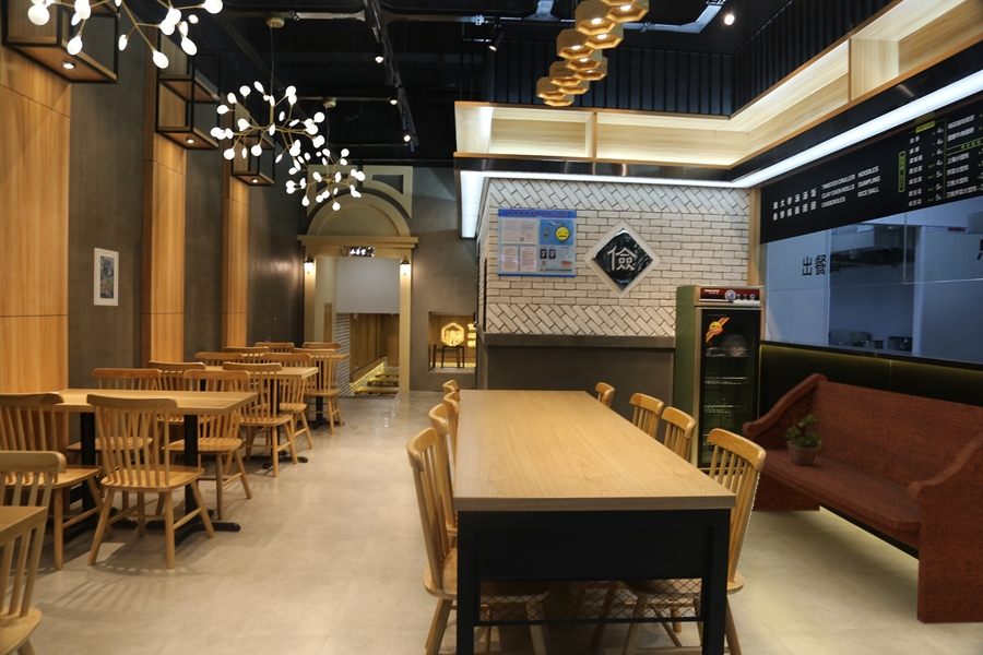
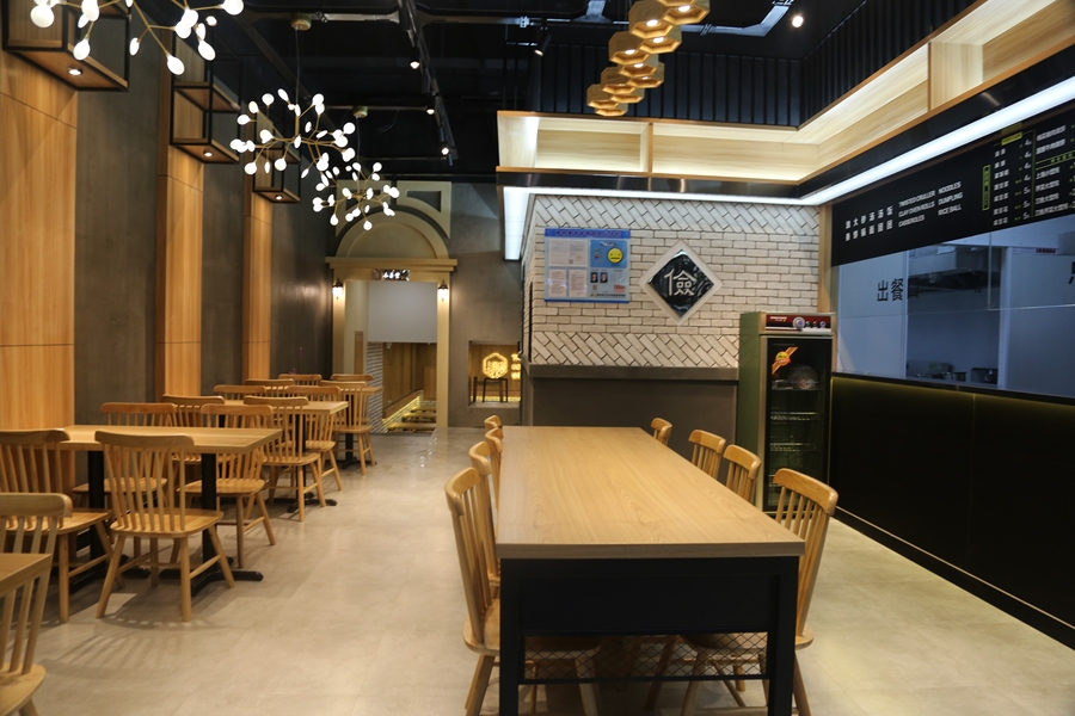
- potted plant (804, 438)
- bench (852, 469)
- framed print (106, 277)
